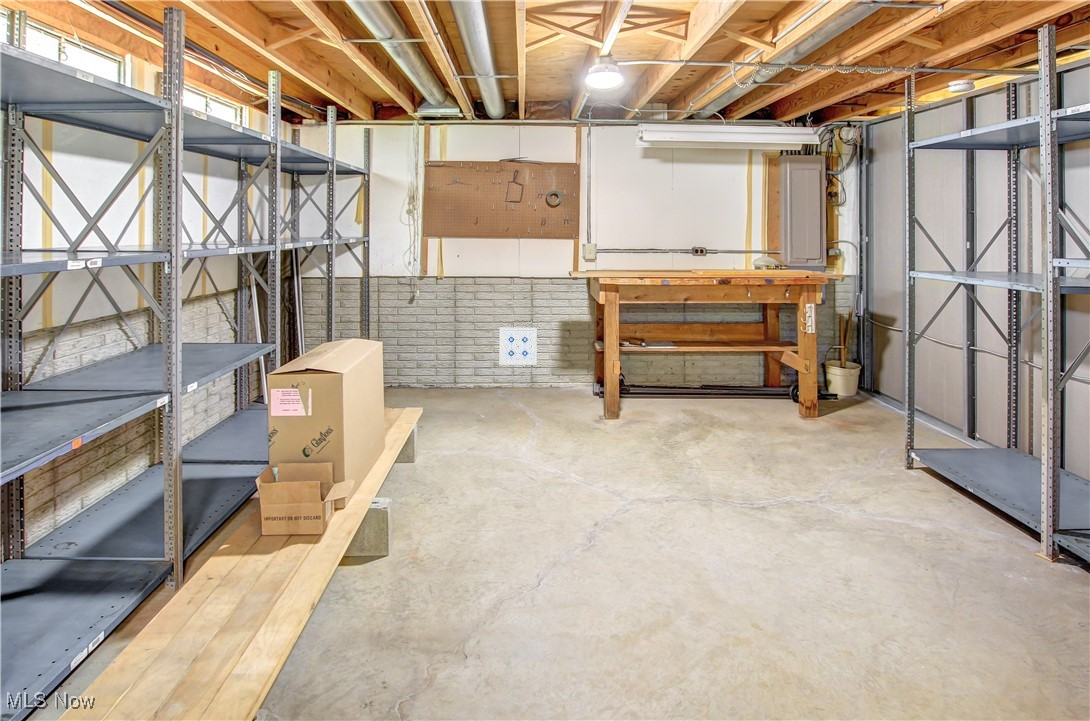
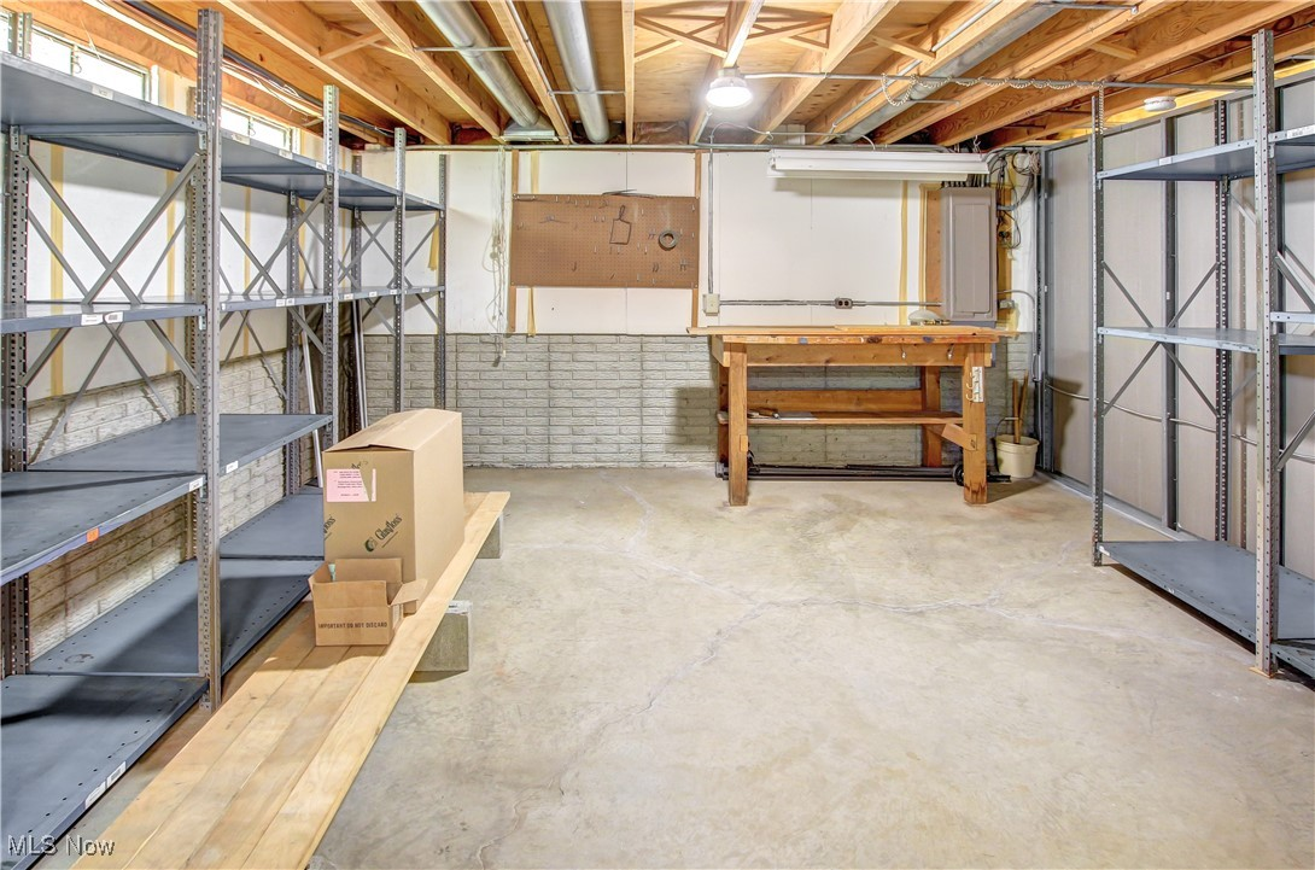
- wall art (518, 346)
